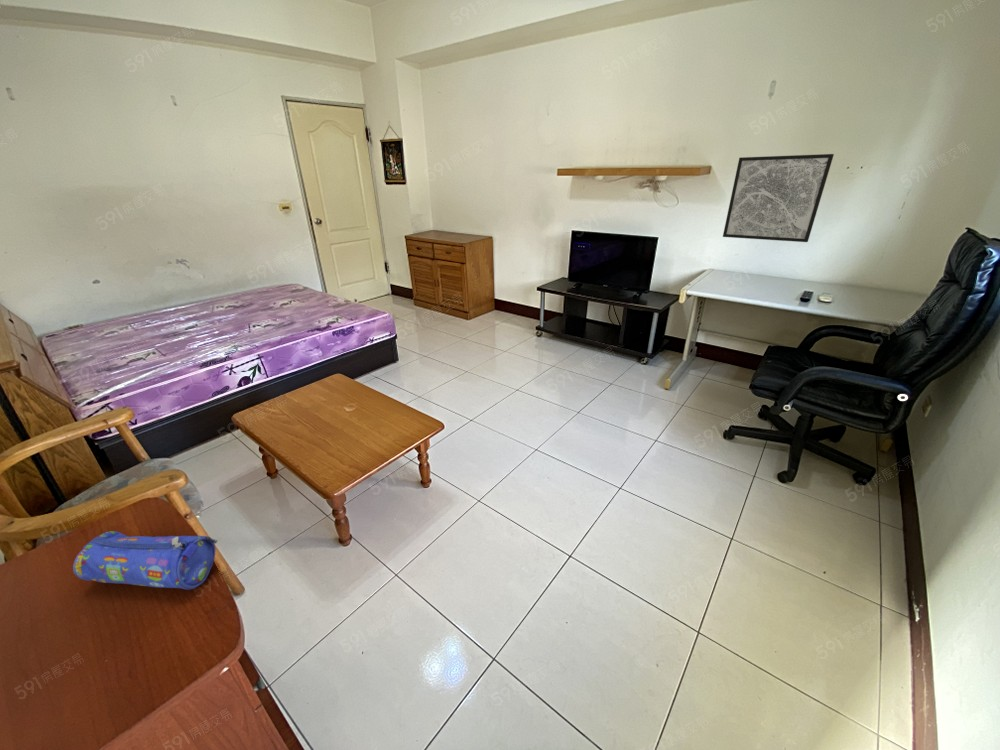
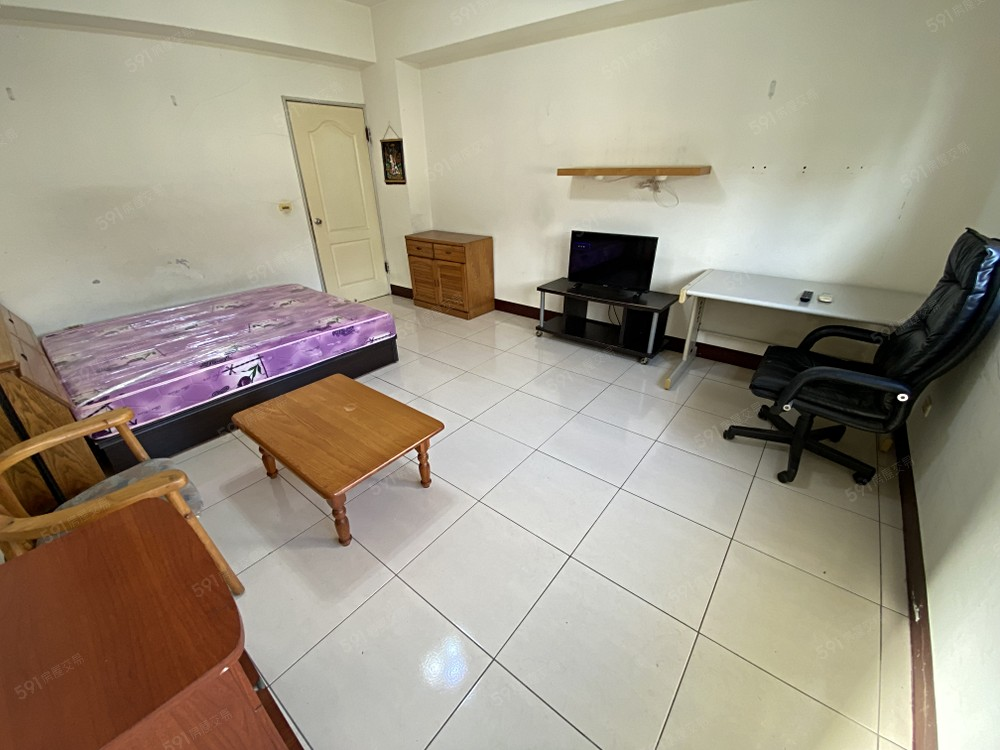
- wall art (773, 199)
- pencil case (147, 558)
